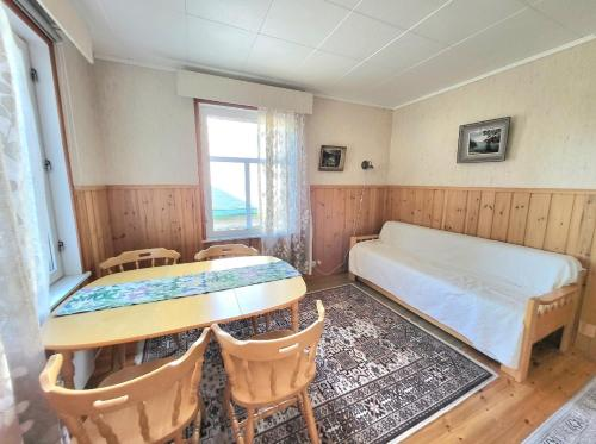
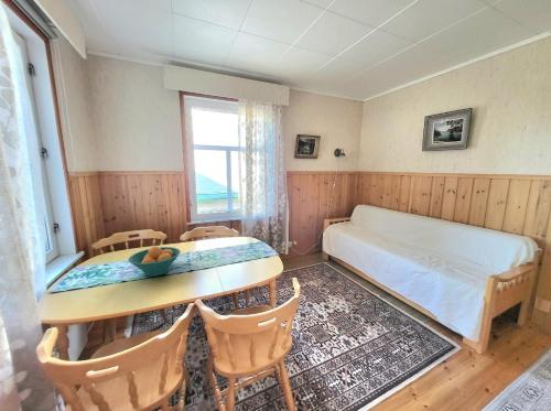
+ fruit bowl (155, 259)
